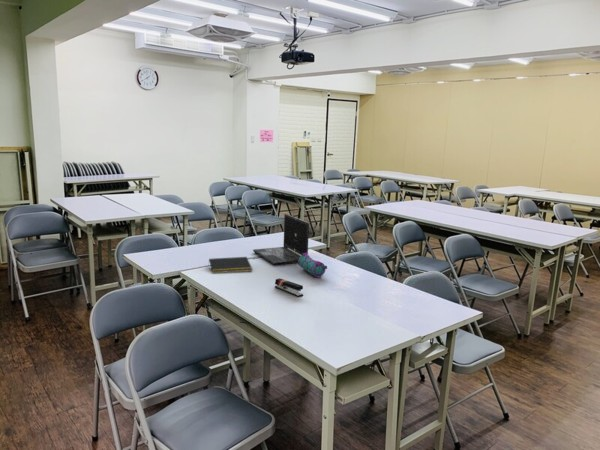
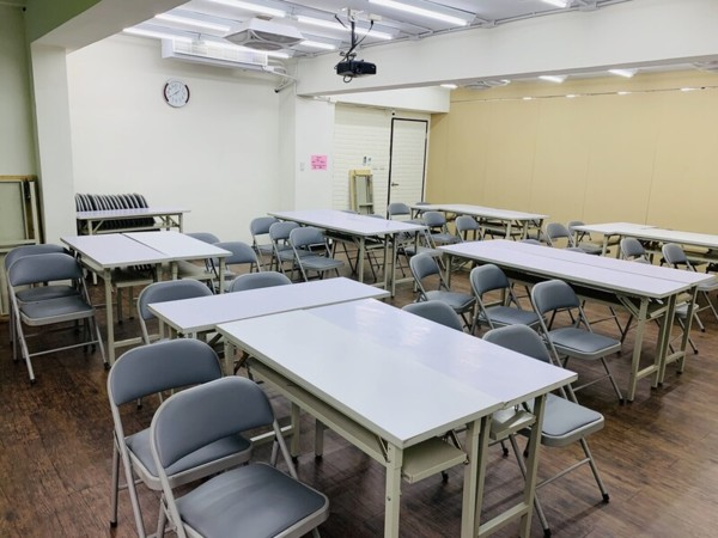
- notepad (230, 264)
- stapler (288, 286)
- laptop (284, 238)
- pencil case (311, 264)
